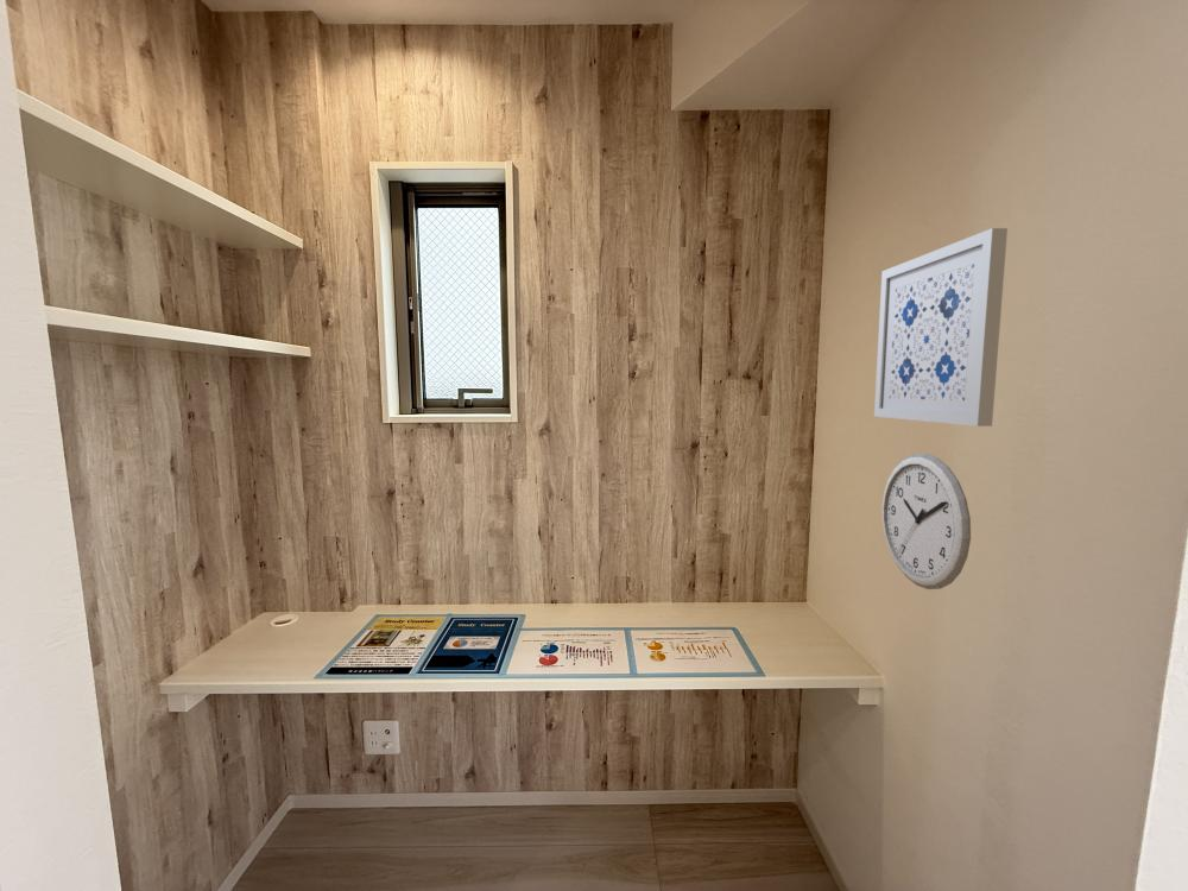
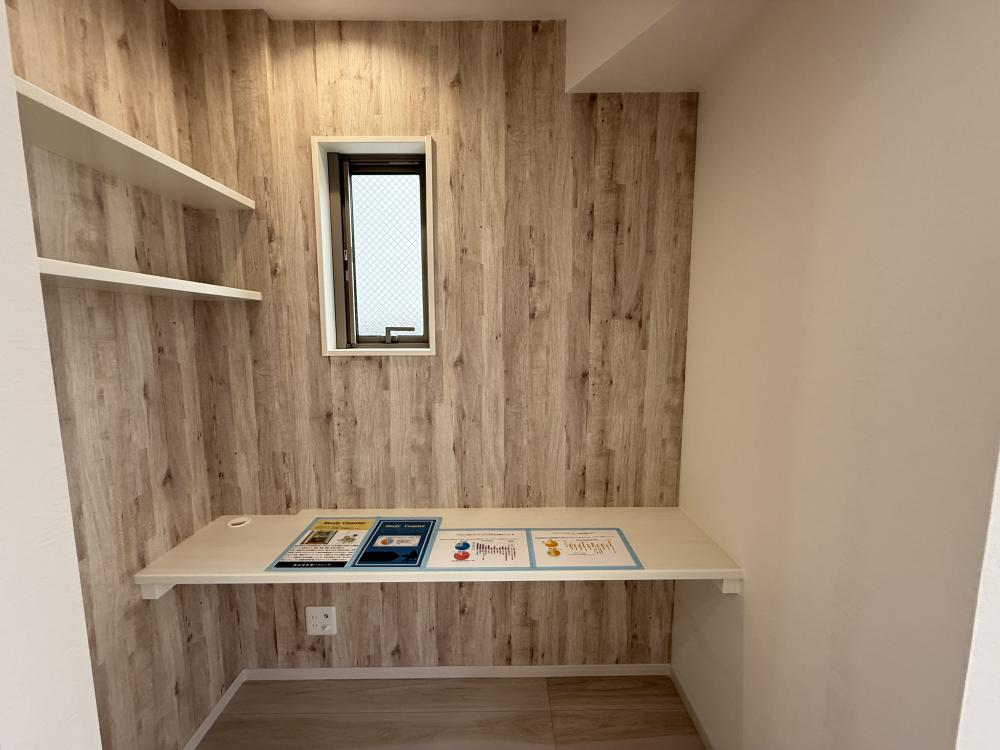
- wall art (929, 337)
- wall clock (918, 519)
